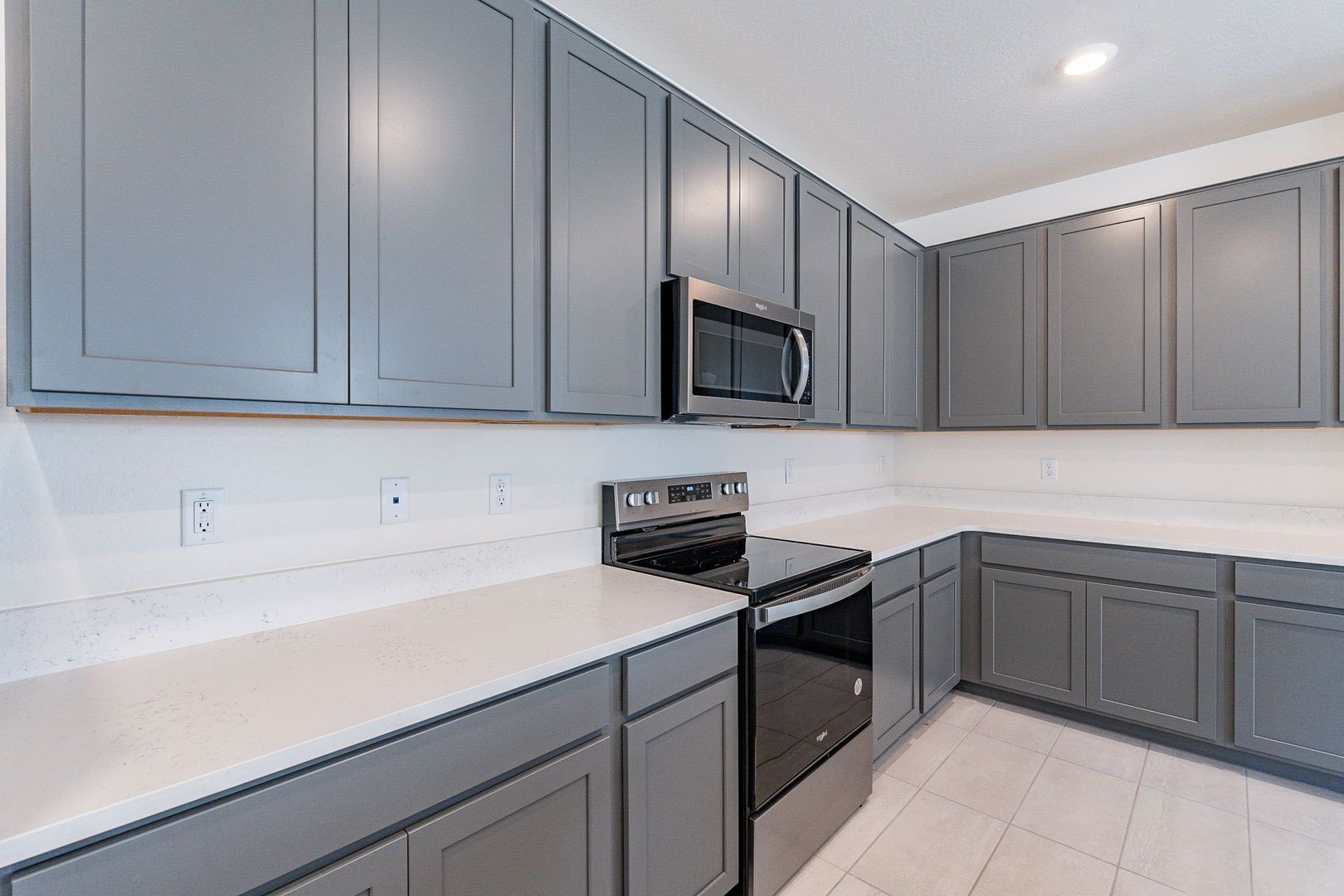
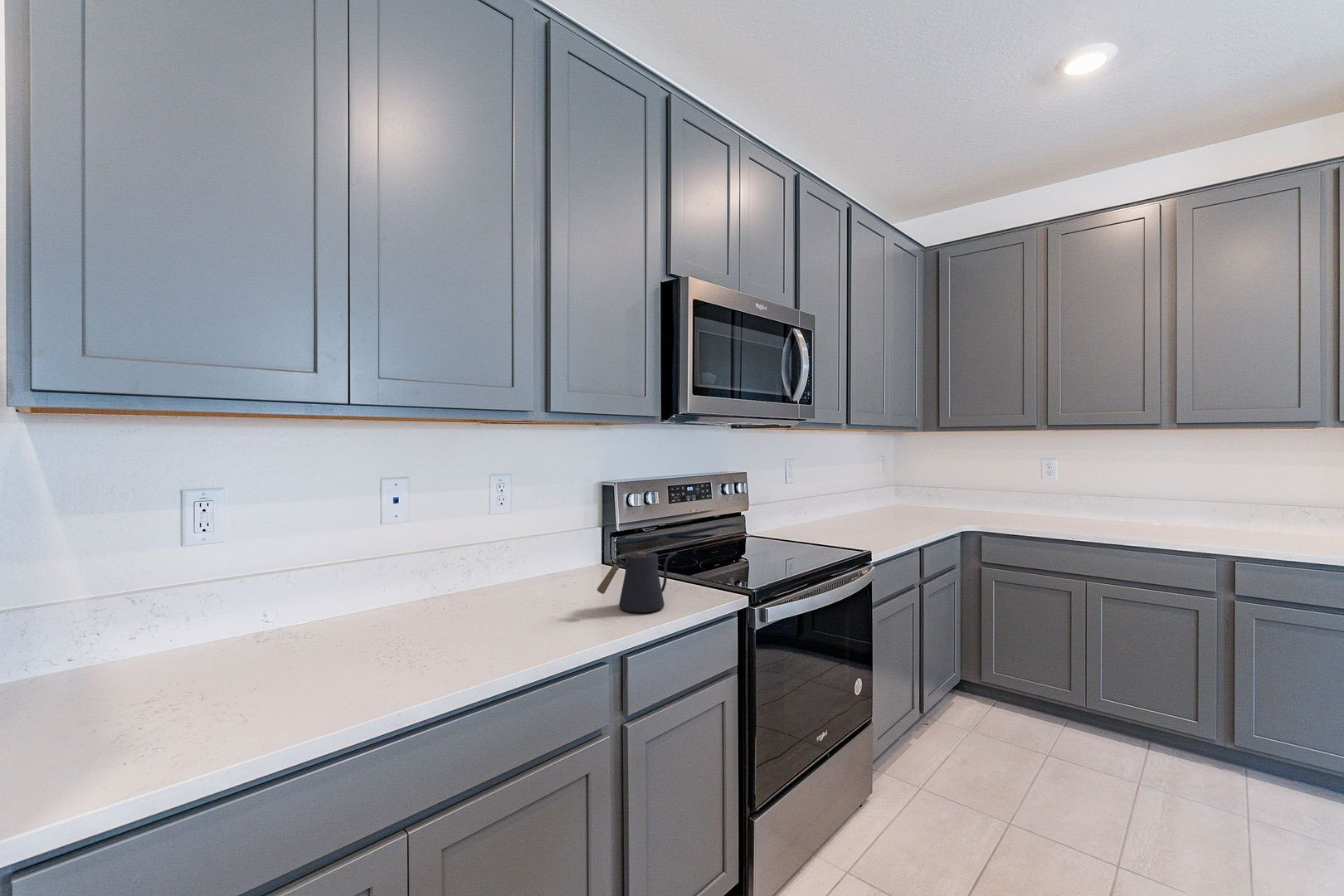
+ kettle (639, 580)
